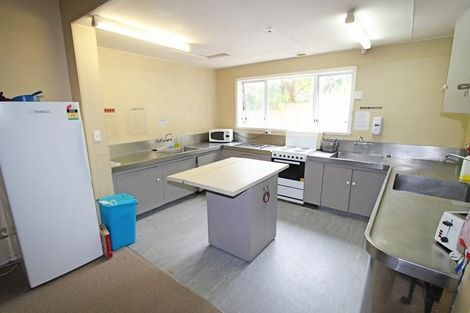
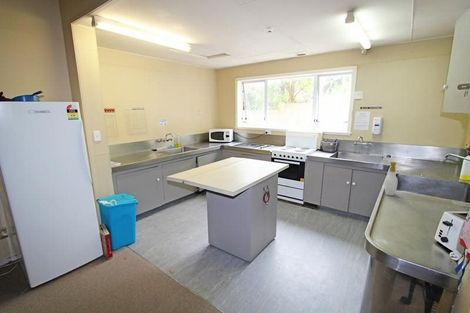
+ soap bottle (392, 178)
